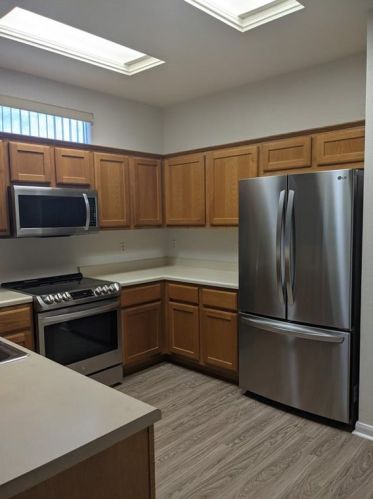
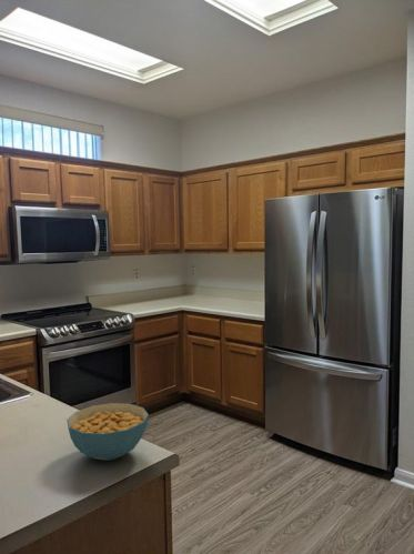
+ cereal bowl (109, 435)
